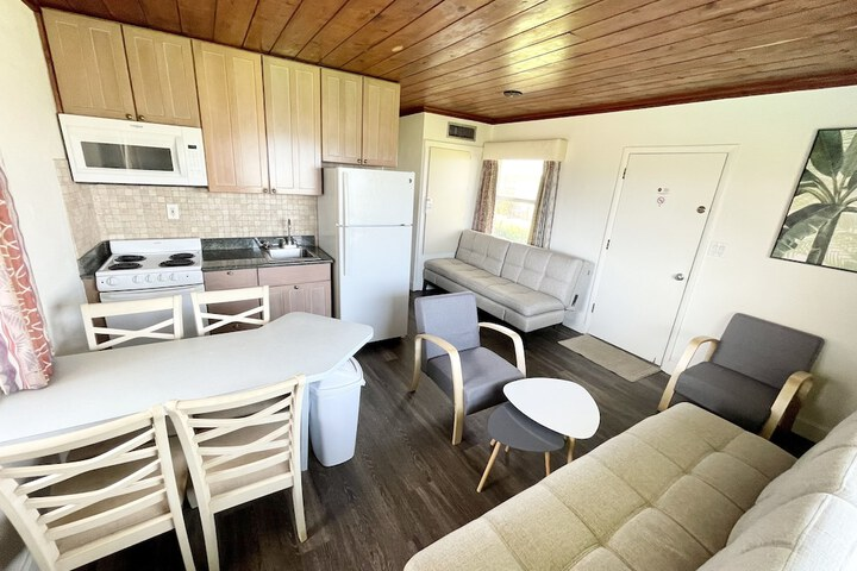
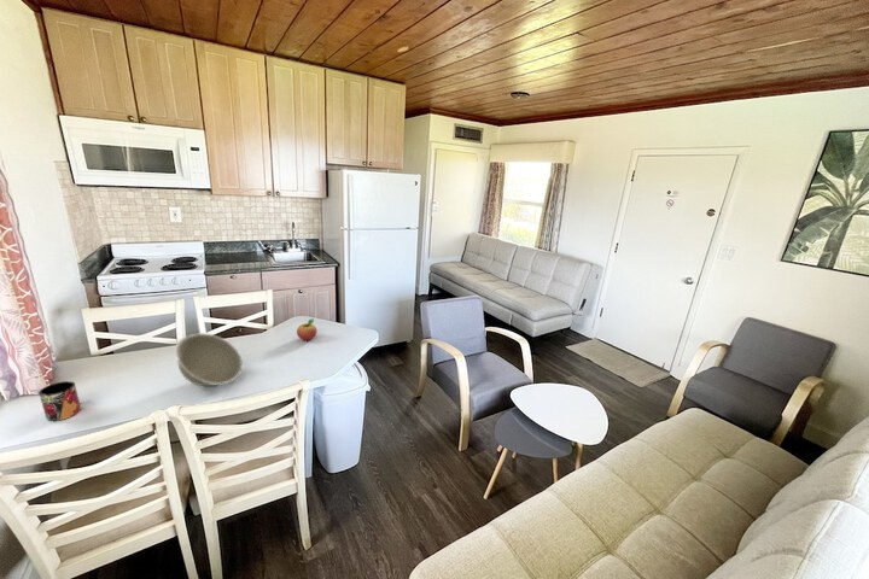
+ bowl (210, 361)
+ fruit (307, 329)
+ mug (63, 397)
